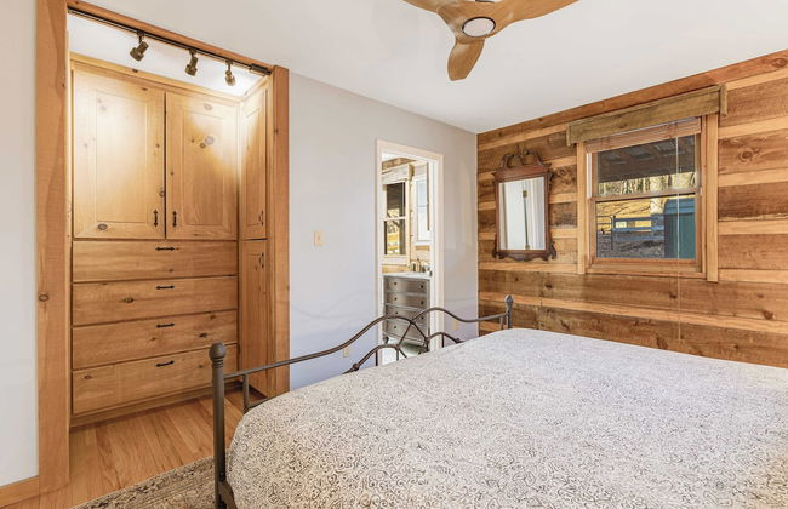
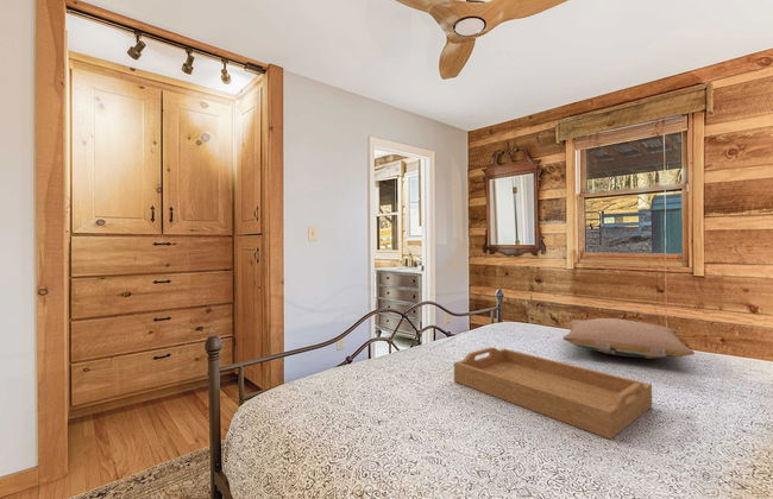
+ serving tray (543, 379)
+ pillow (621, 336)
